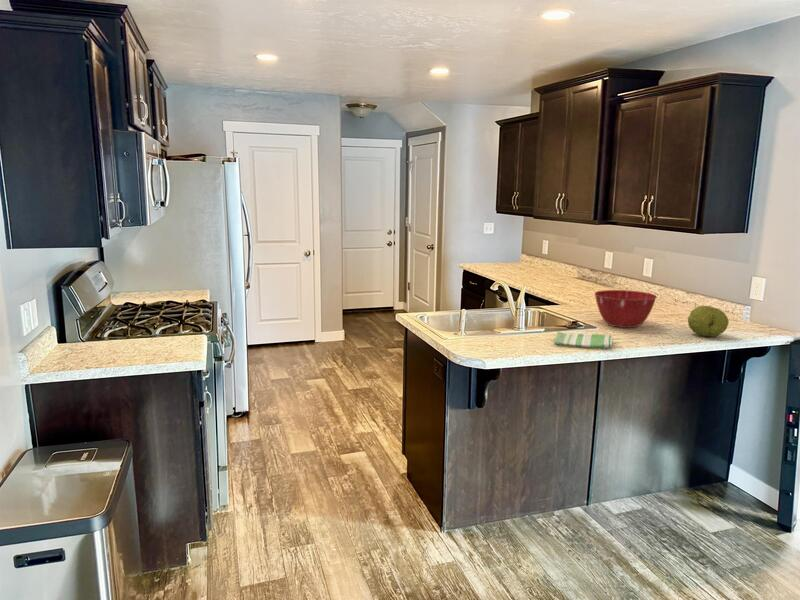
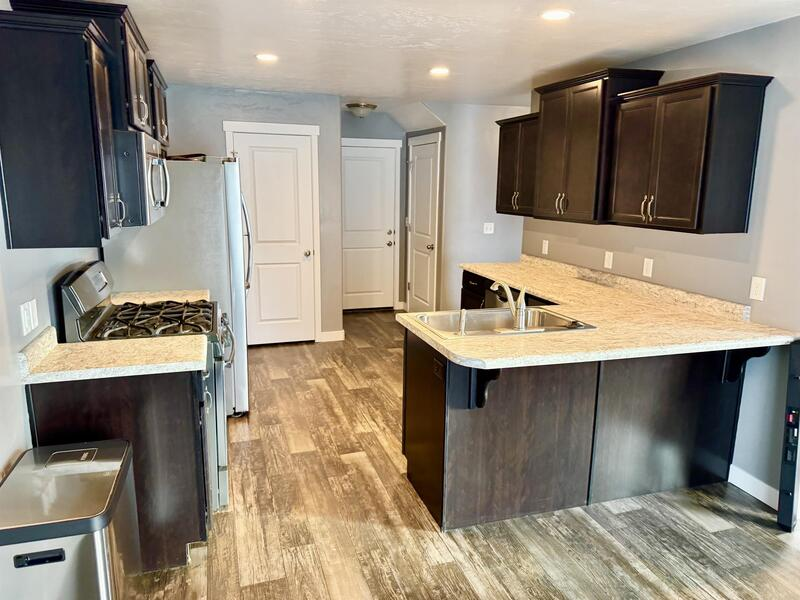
- mixing bowl (623, 309)
- dish towel (583, 339)
- fruit (708, 321)
